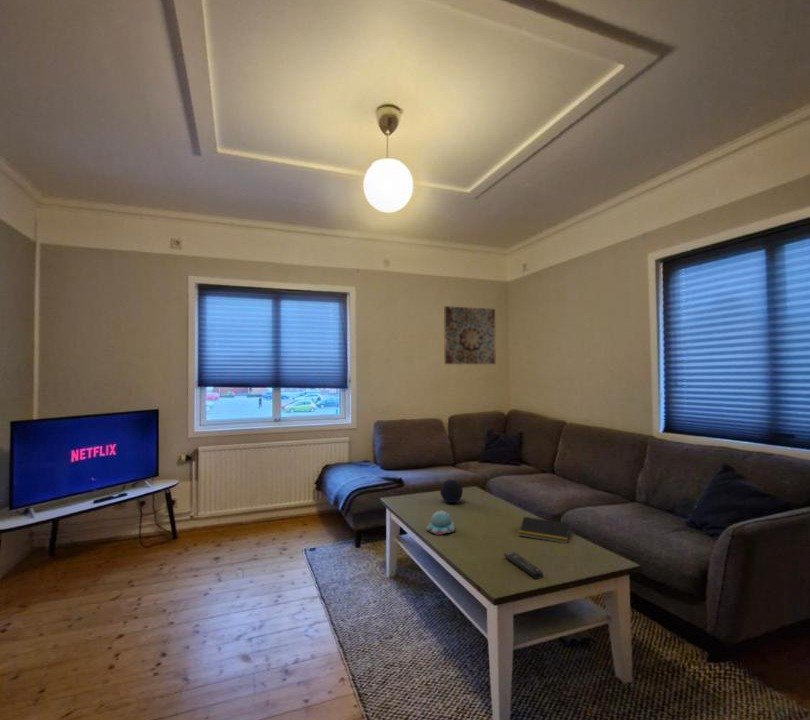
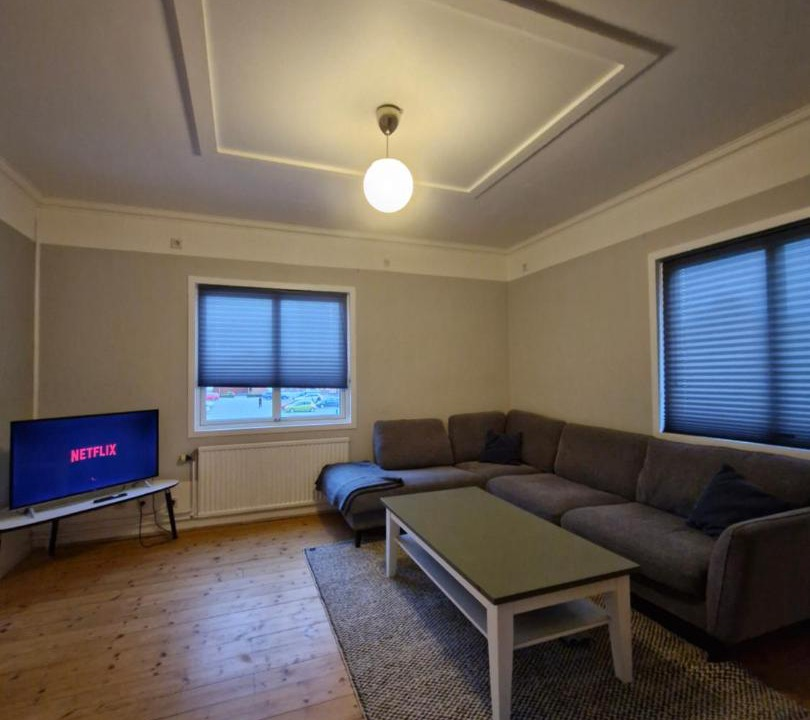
- remote control (522, 564)
- candle (440, 520)
- decorative orb (451, 491)
- wall art (470, 336)
- notepad (544, 529)
